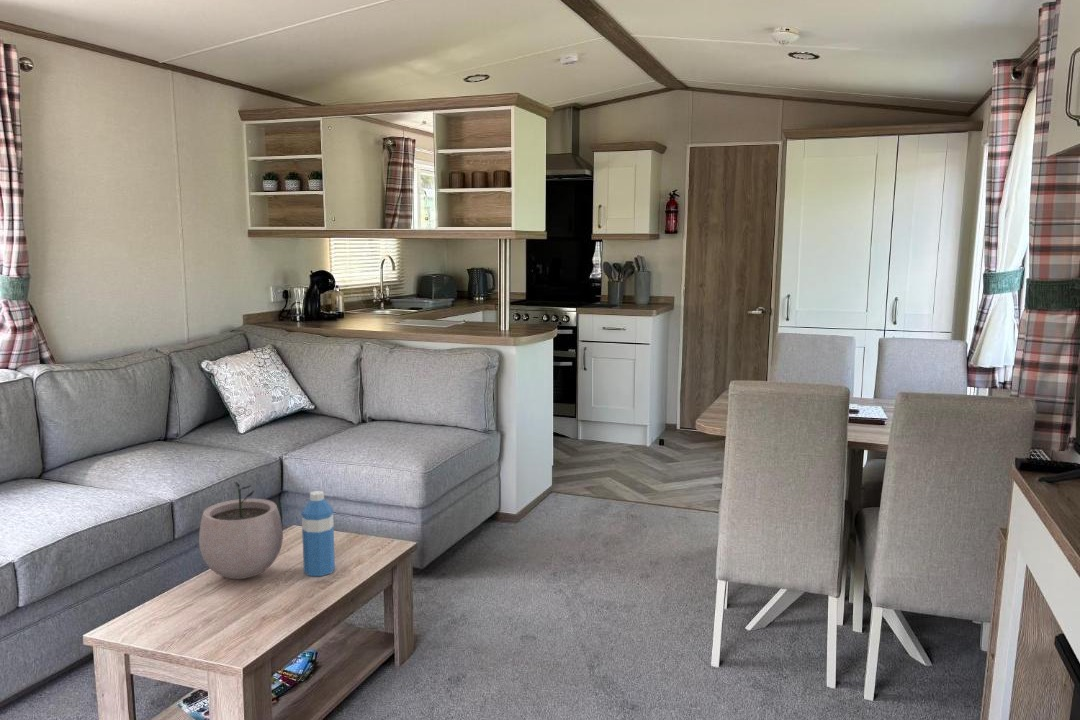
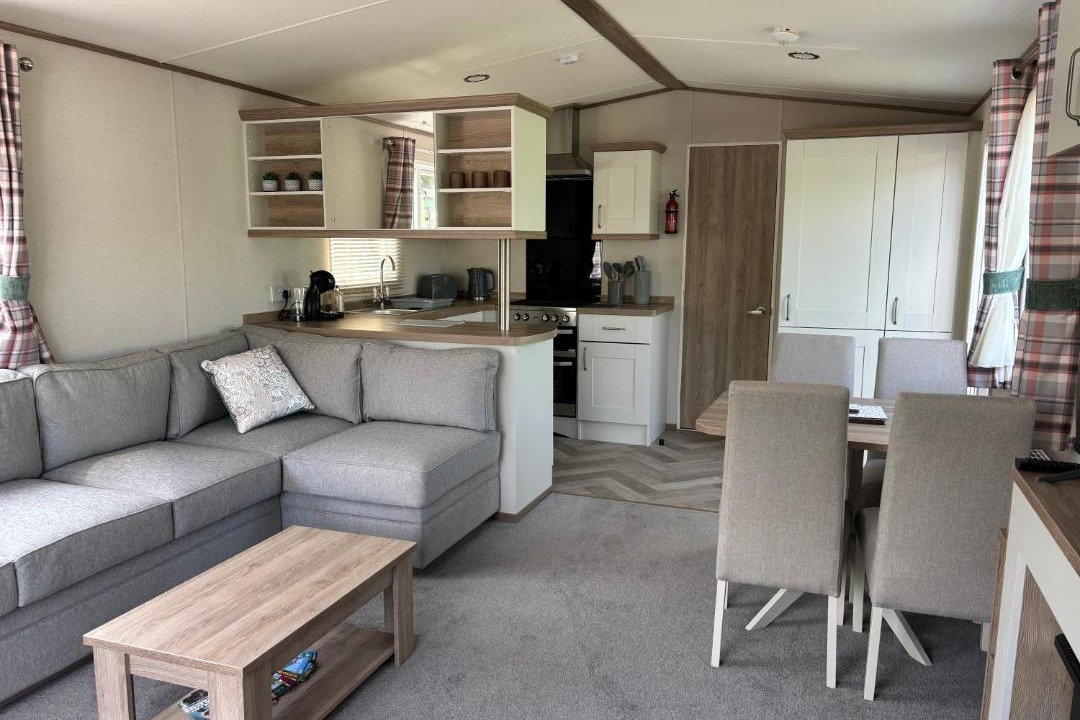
- water bottle (318, 532)
- plant pot (241, 527)
